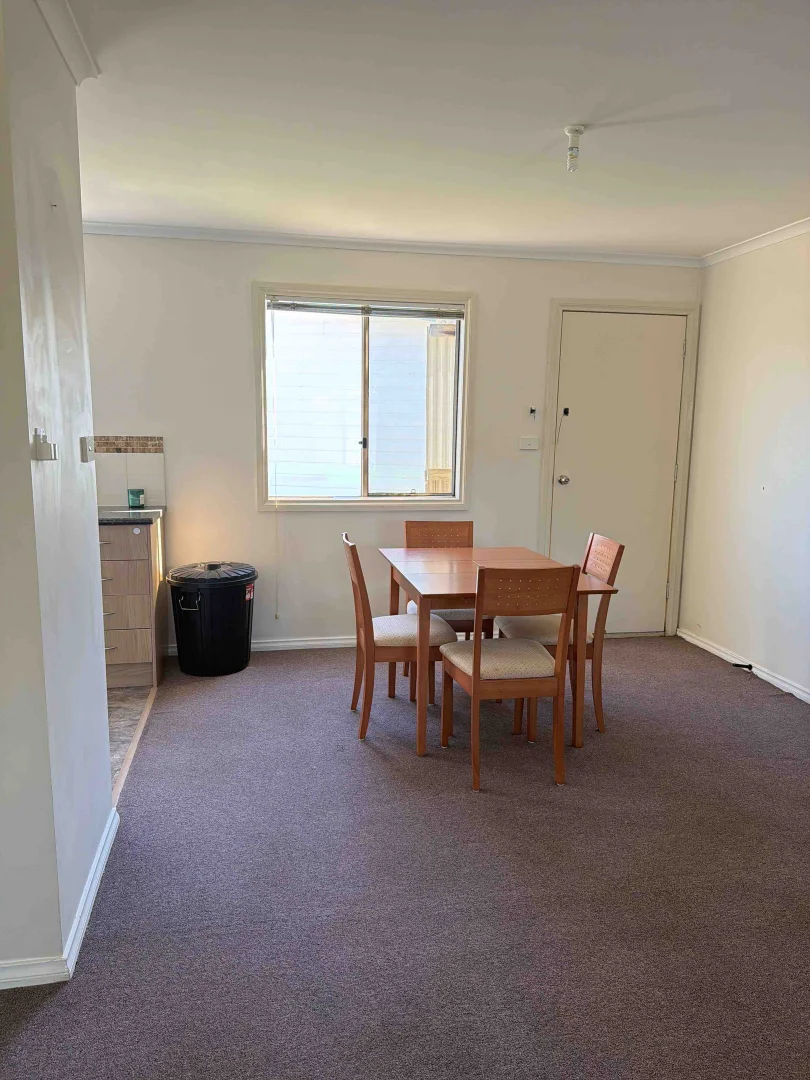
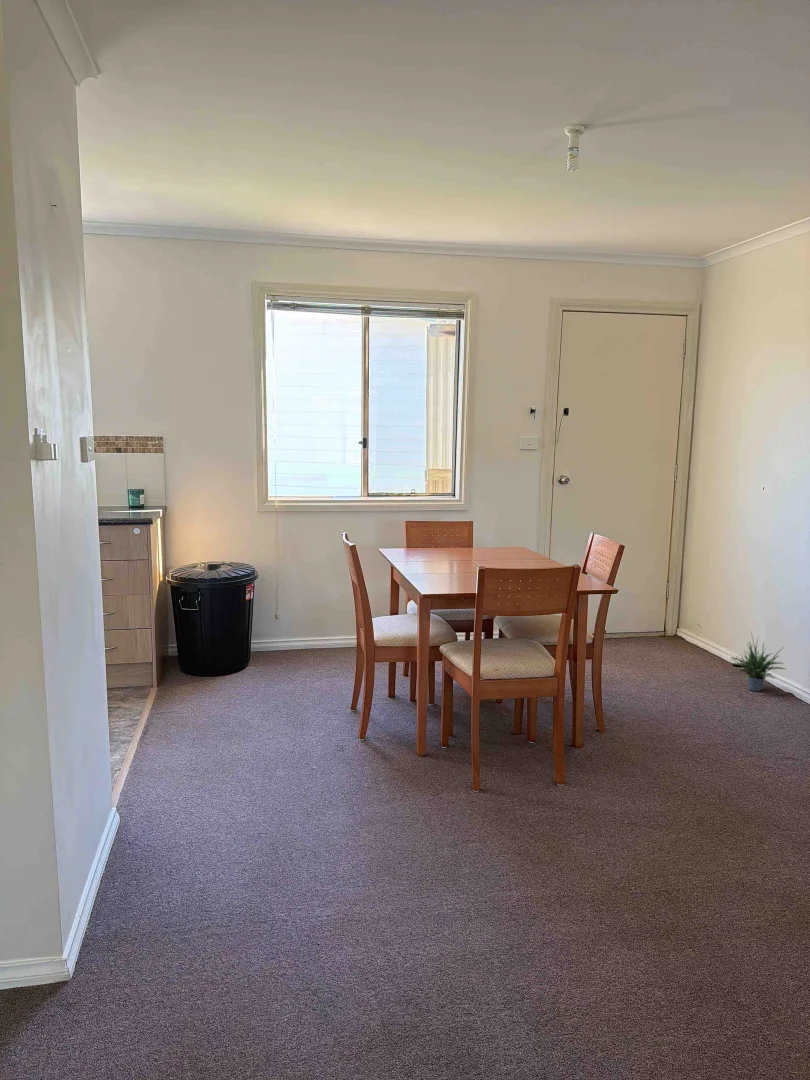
+ potted plant (759, 661)
